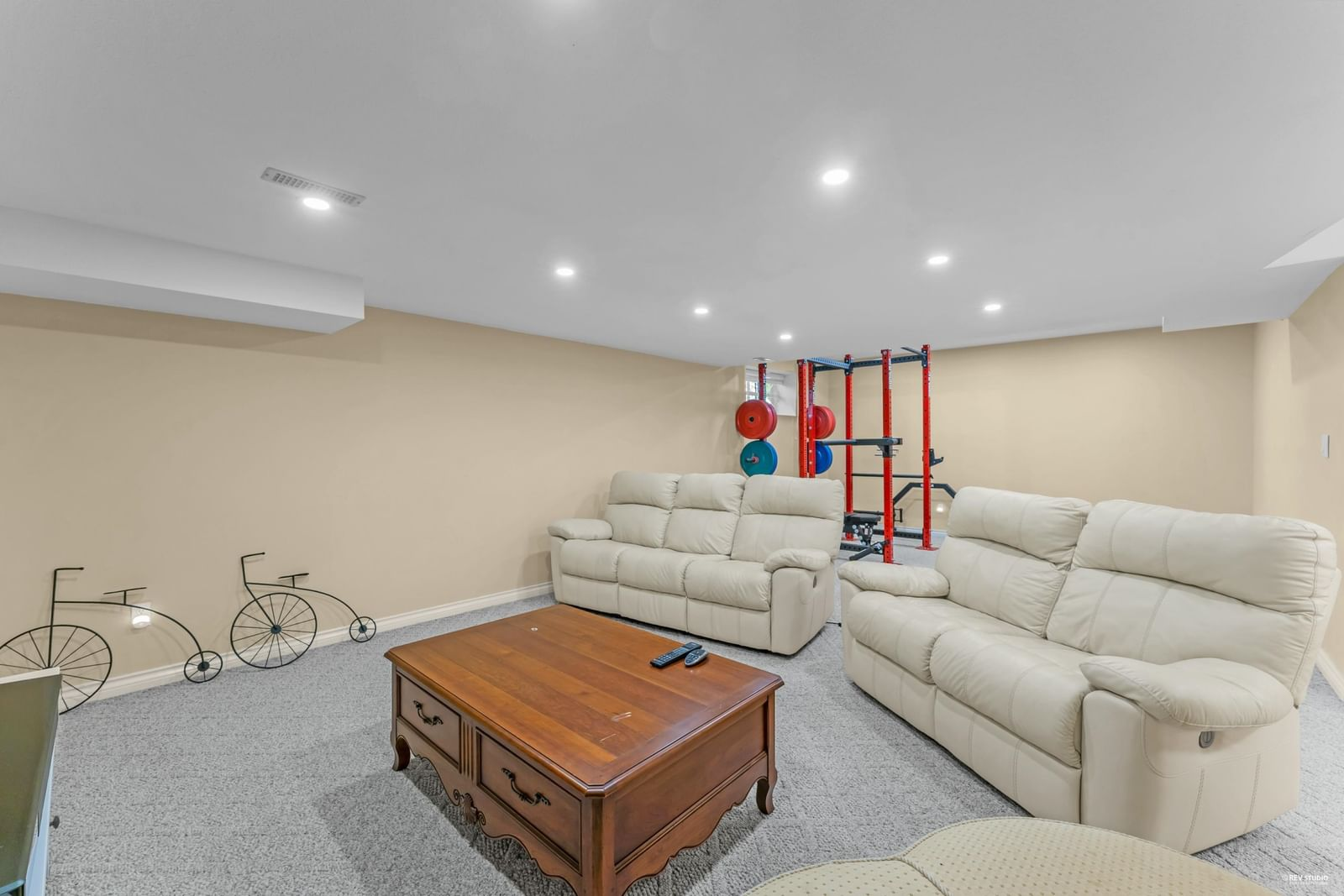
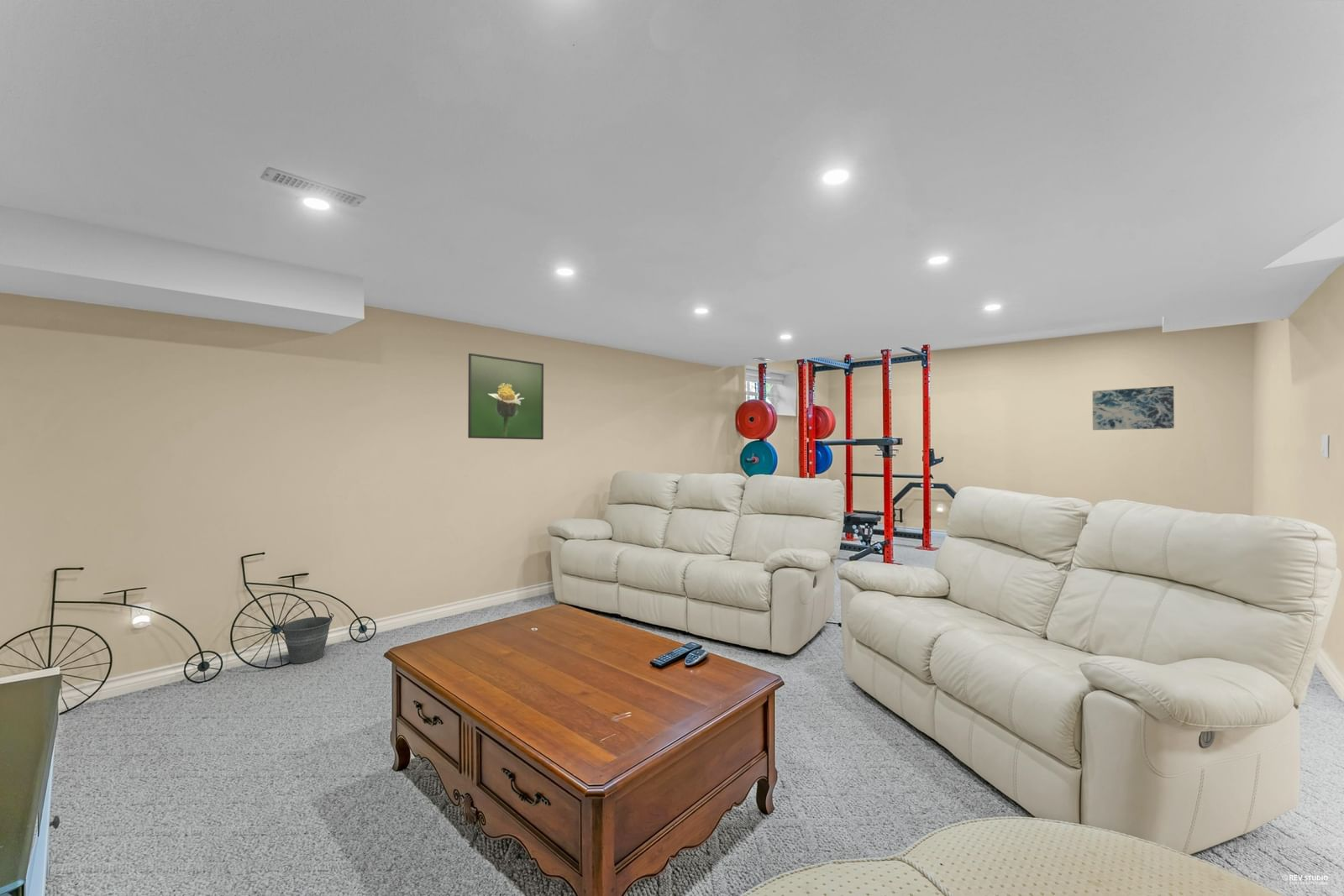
+ wall art (1131, 409)
+ bucket (307, 629)
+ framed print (507, 398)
